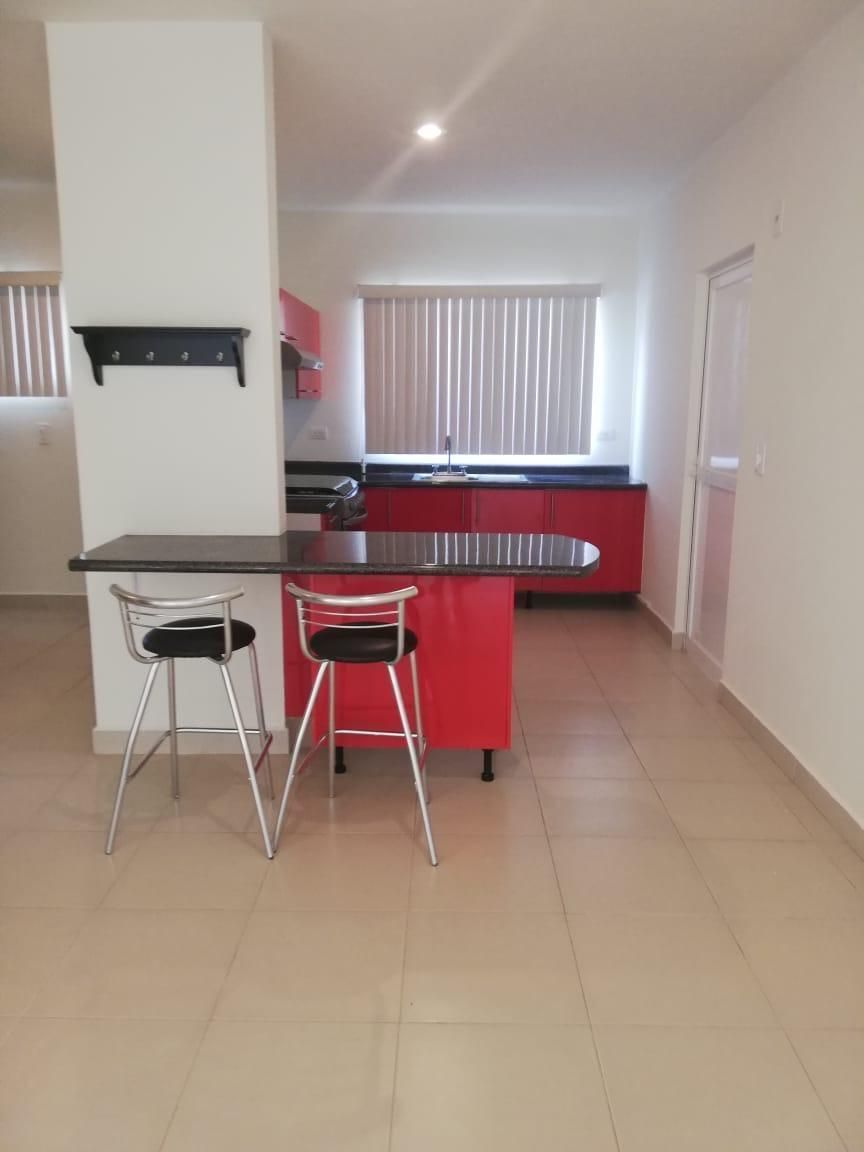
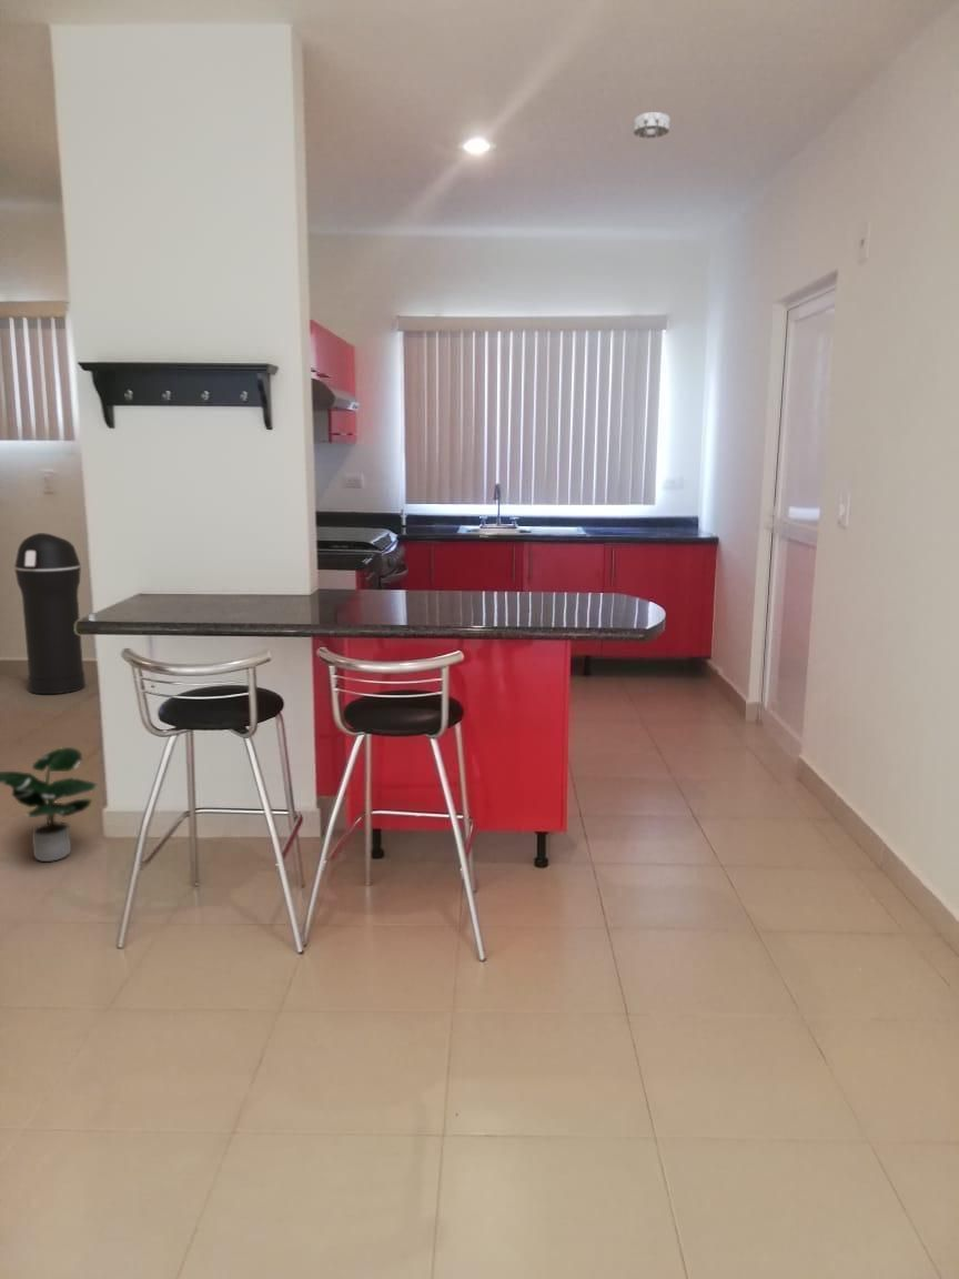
+ smoke detector (652, 124)
+ potted plant (54, 807)
+ trash can (50, 612)
